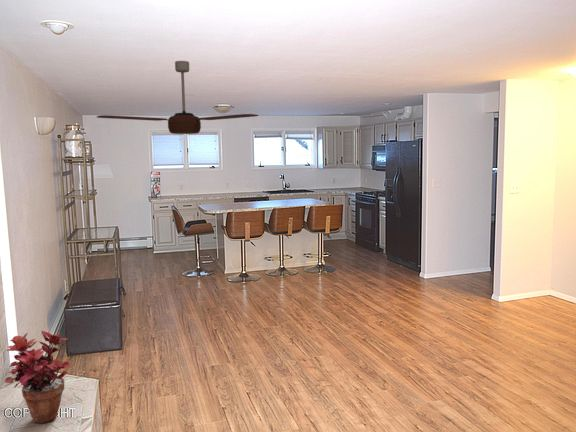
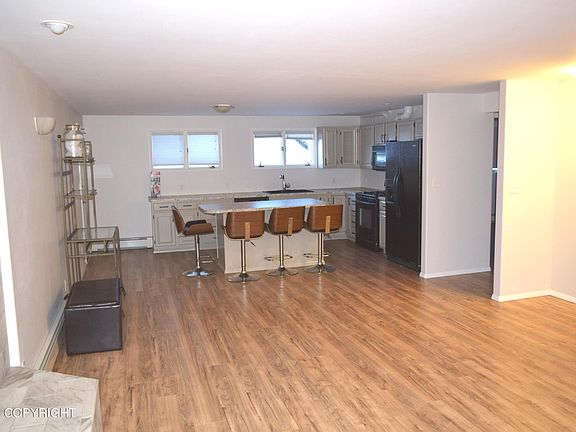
- potted plant (39, 379)
- ceiling fan (182, 99)
